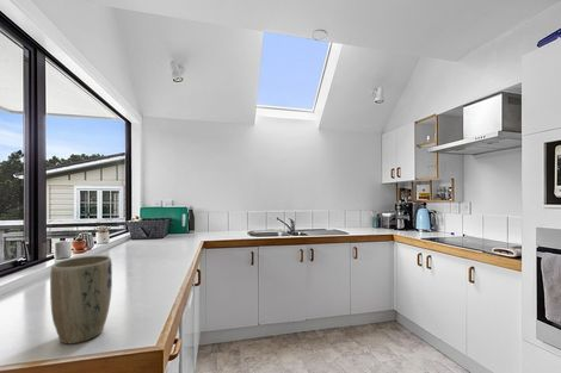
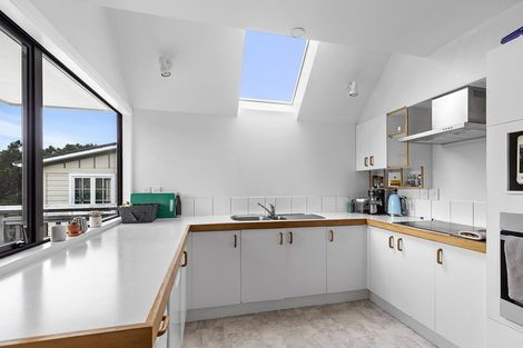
- plant pot (82, 297)
